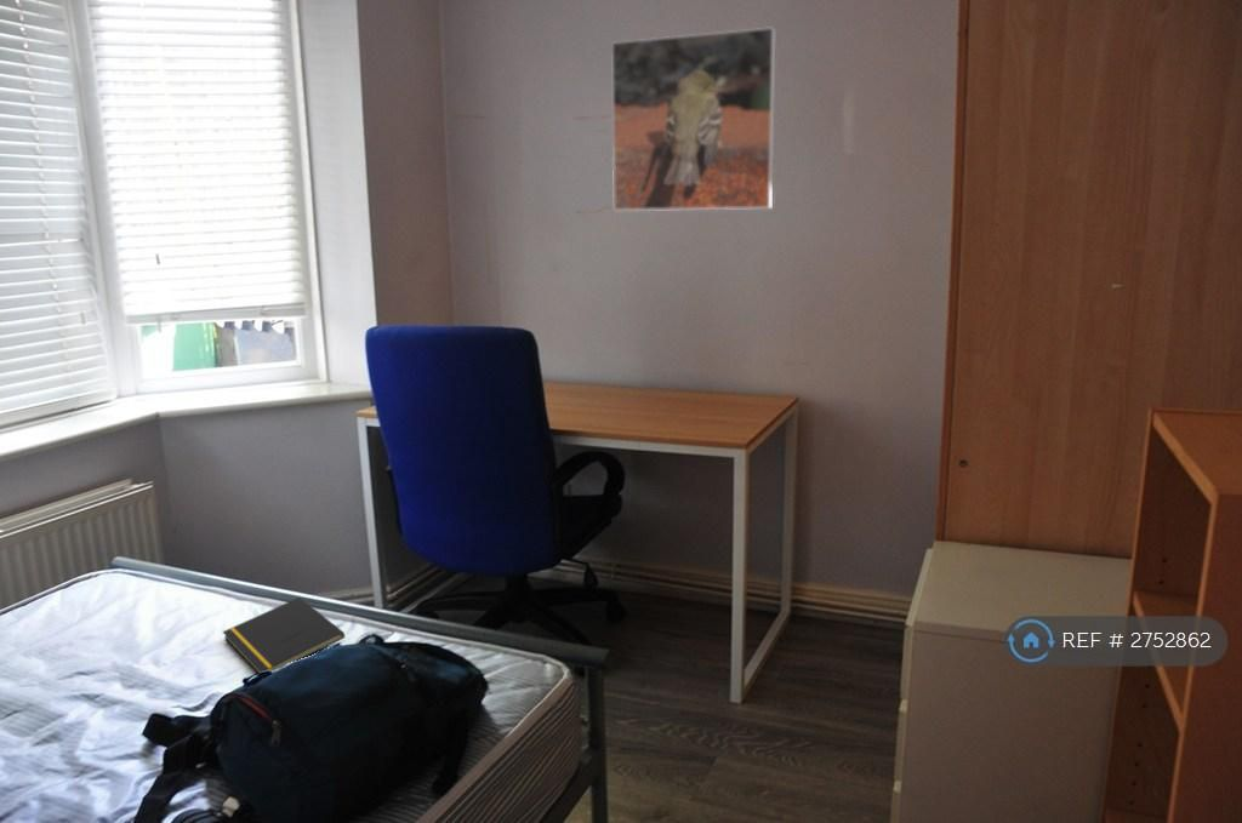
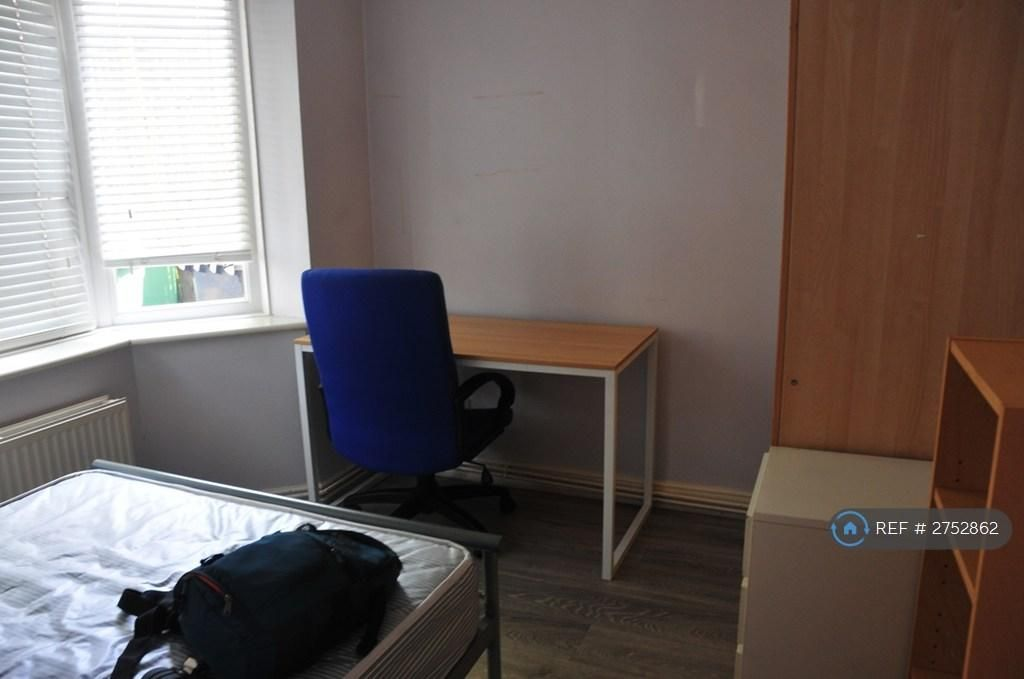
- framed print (690, 124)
- notepad (283, 634)
